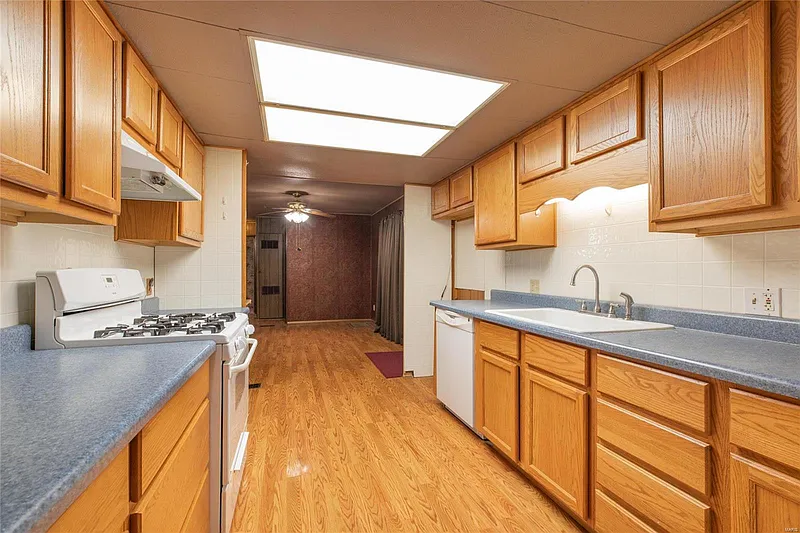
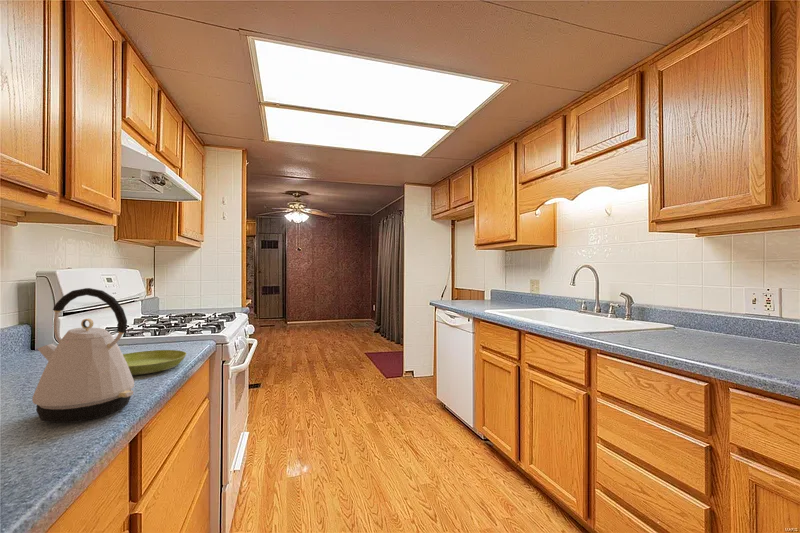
+ saucer (145, 362)
+ kettle (84, 350)
